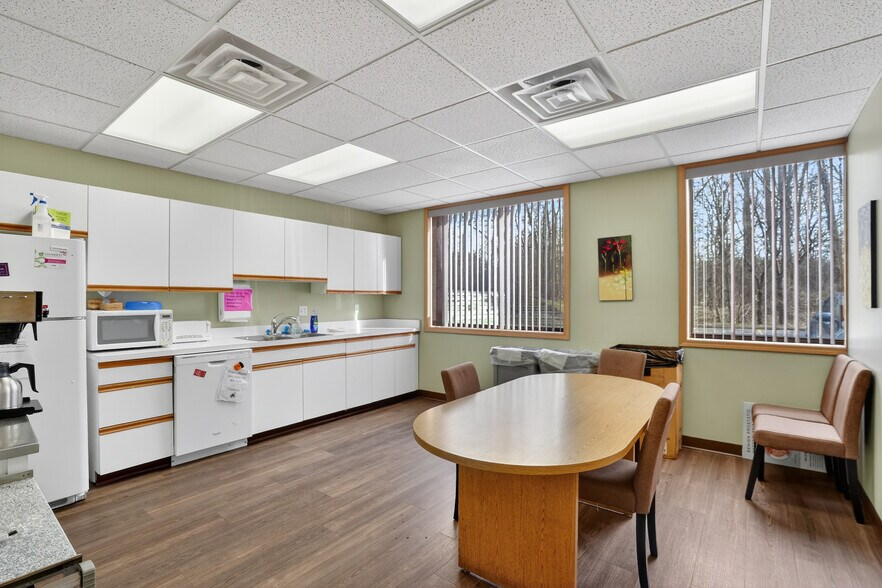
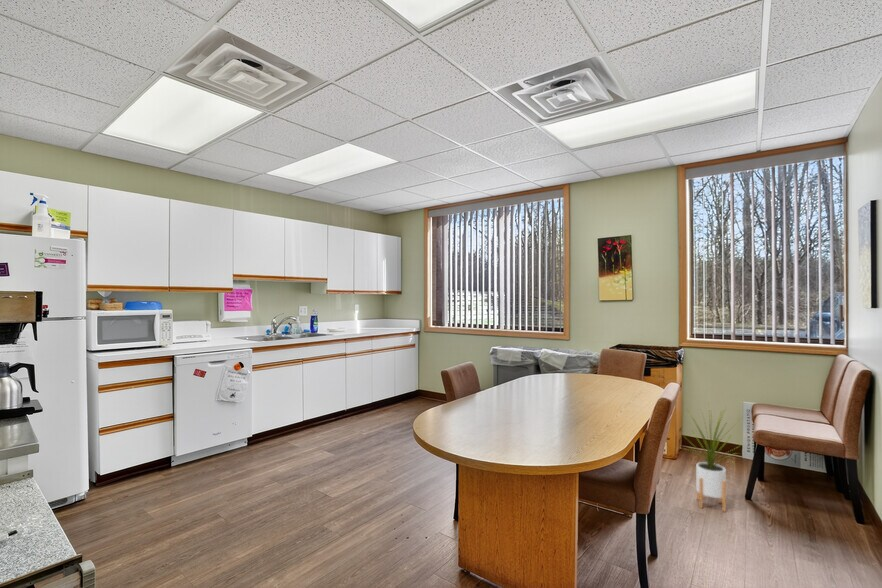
+ house plant (710, 454)
